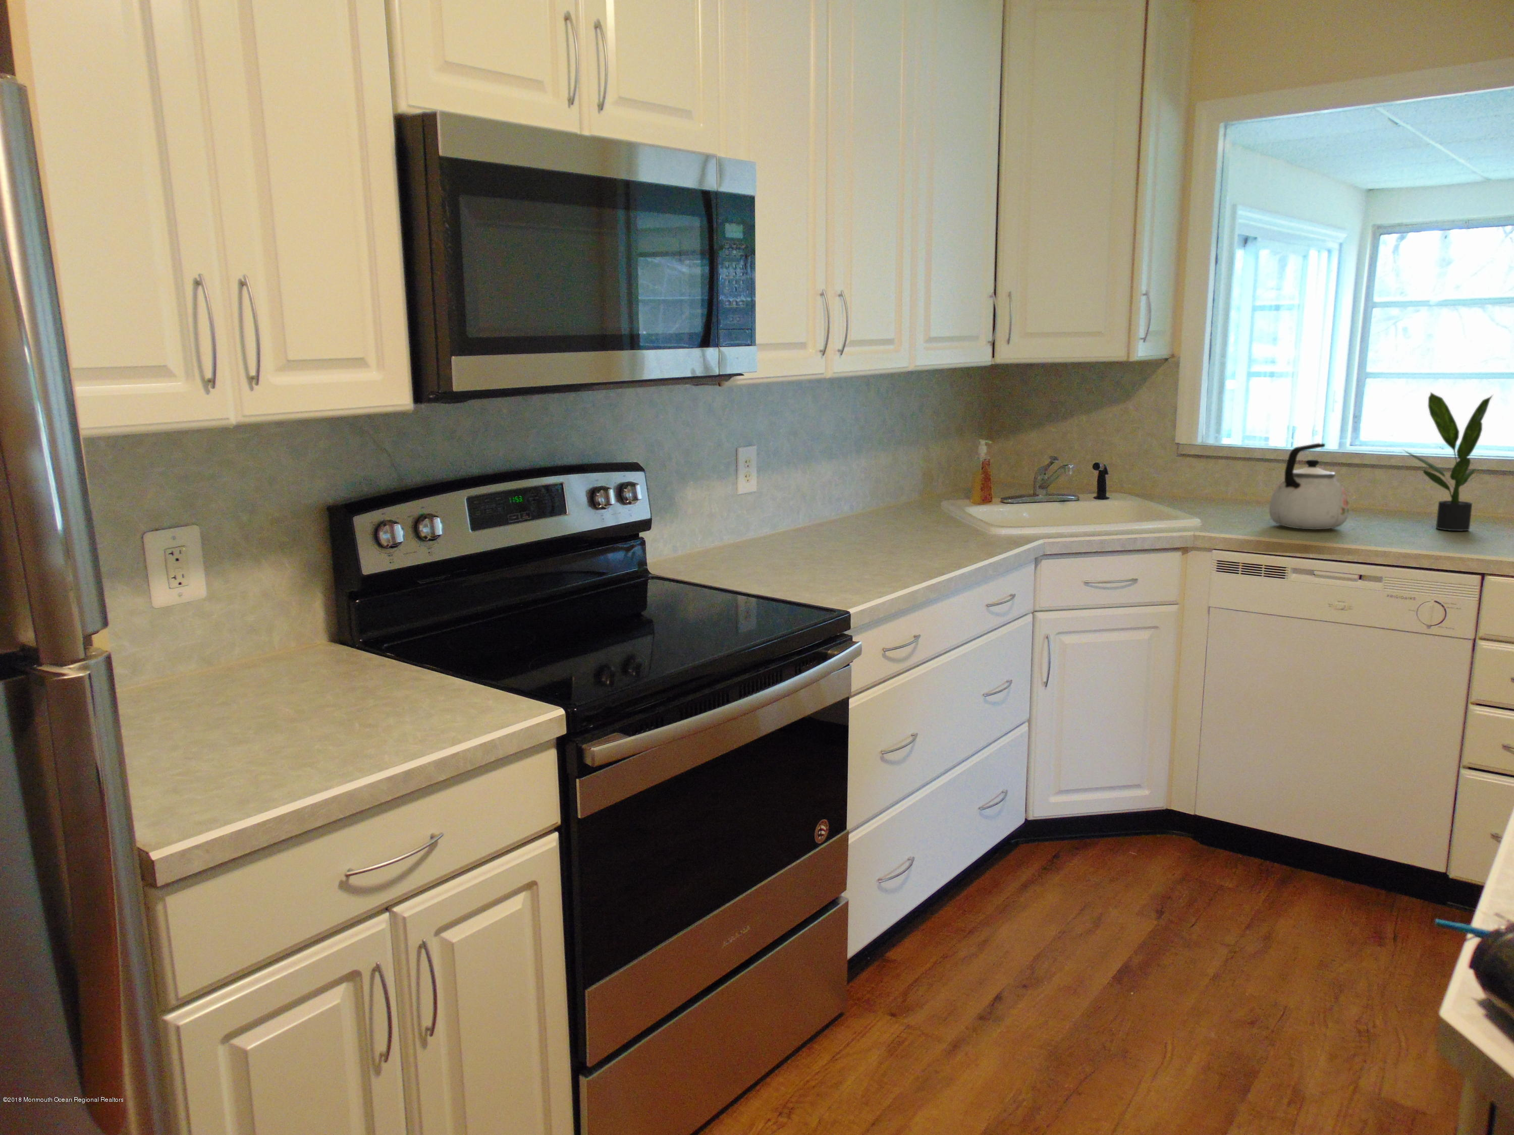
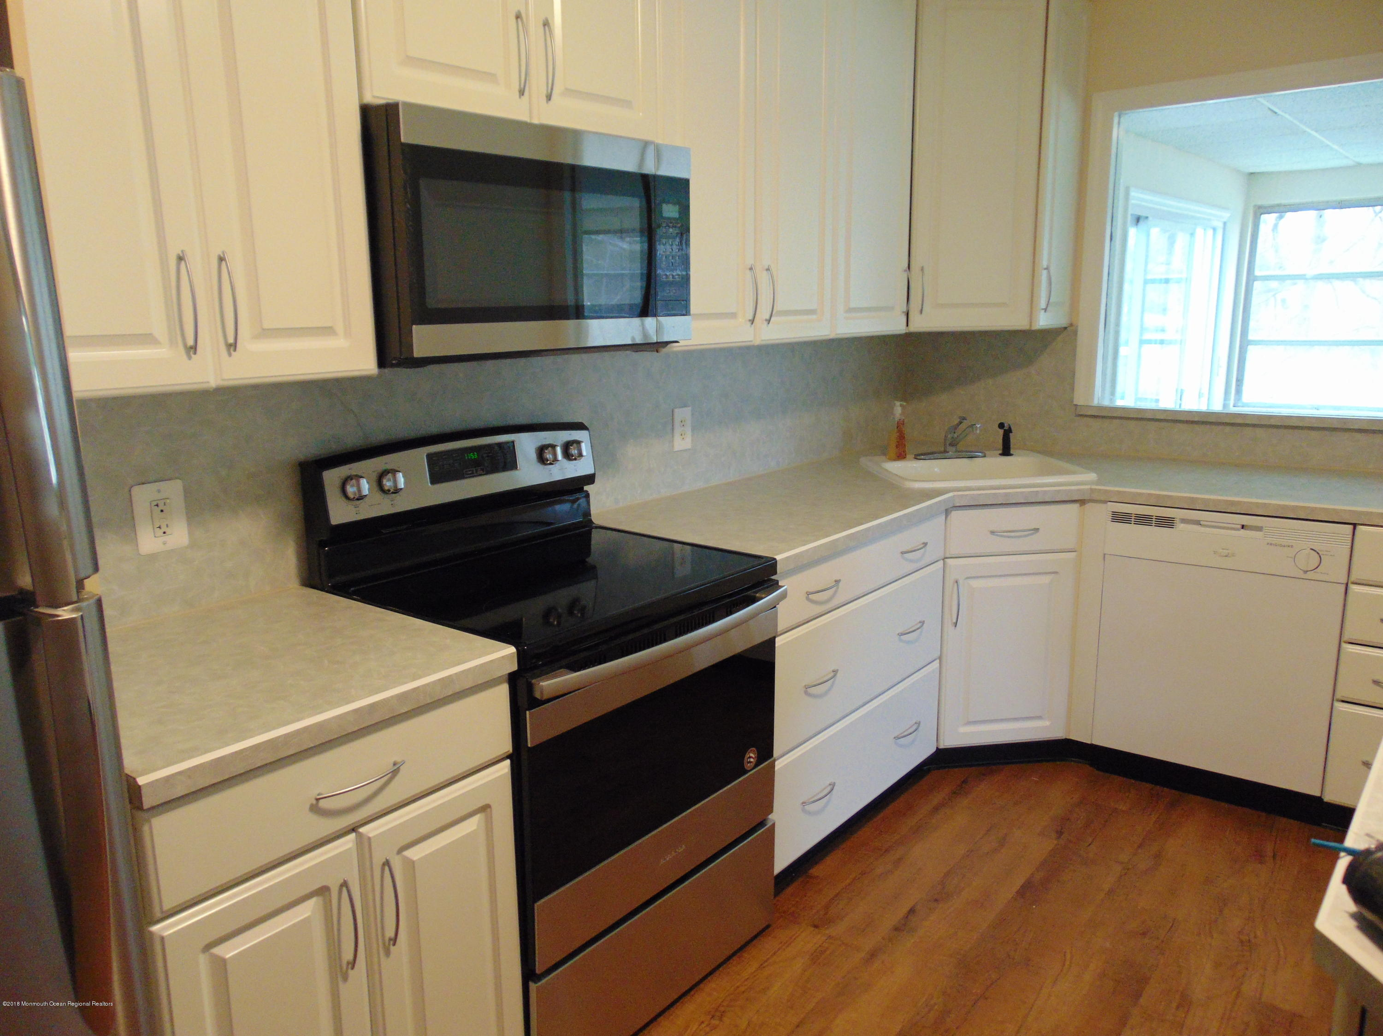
- potted plant (1454, 459)
- kettle (1310, 485)
